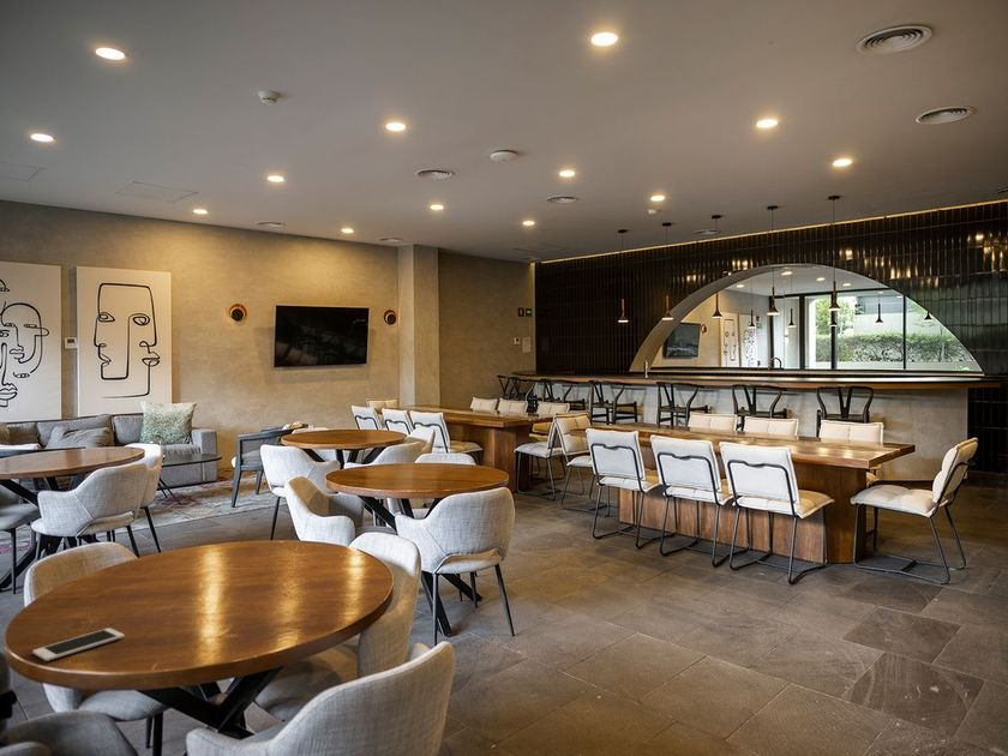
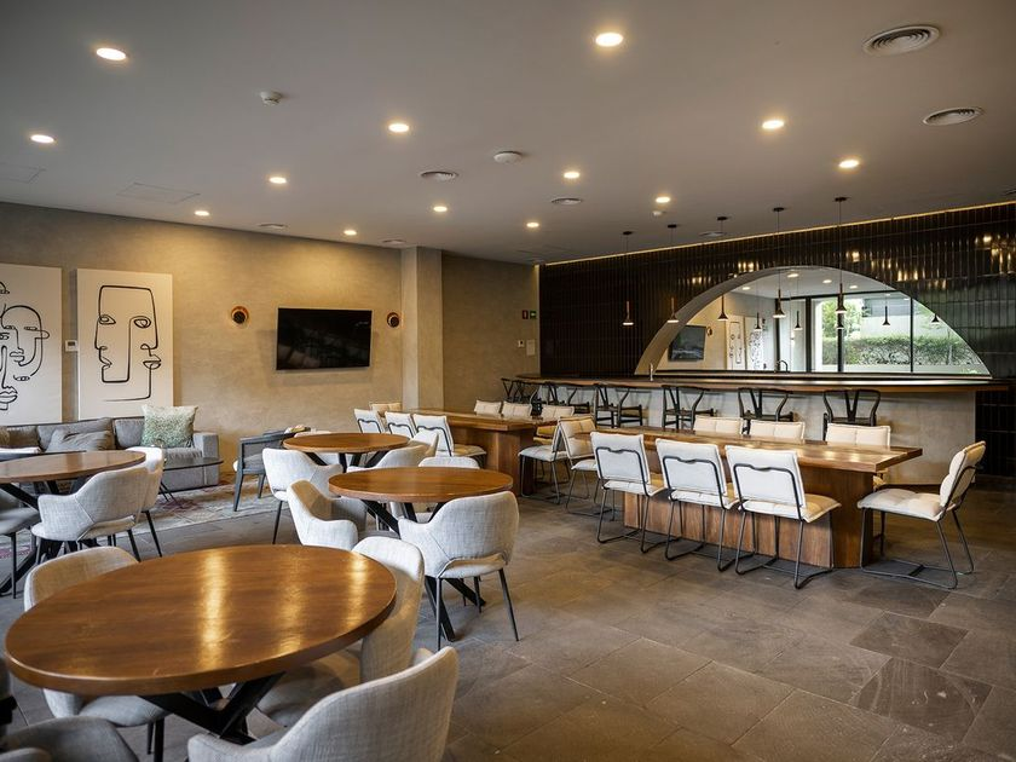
- cell phone (79, 643)
